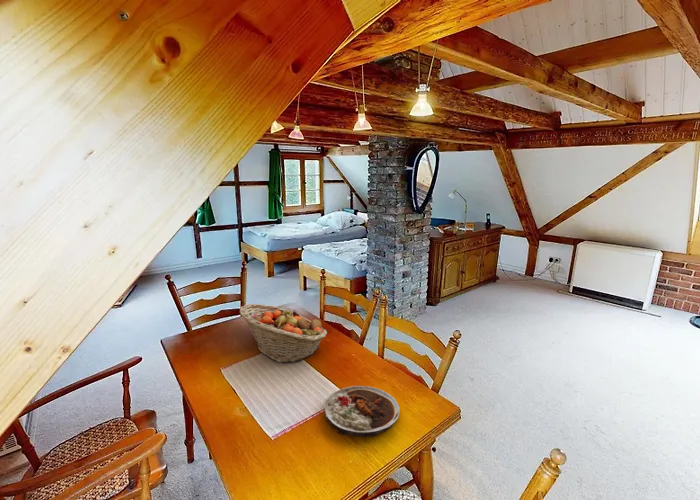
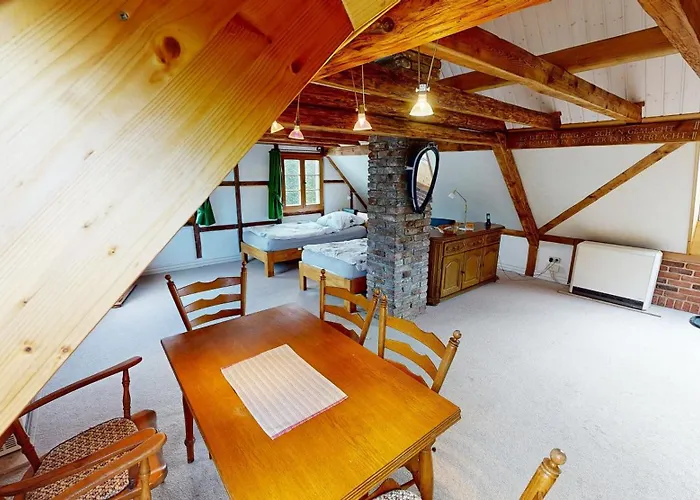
- fruit basket (283, 327)
- plate (361, 407)
